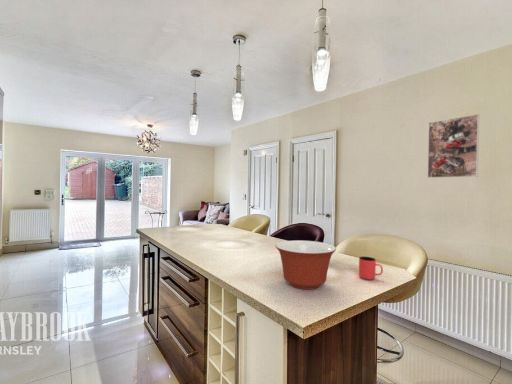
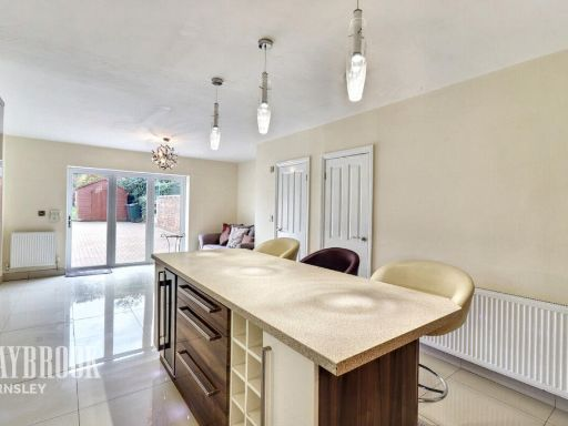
- mixing bowl (304, 264)
- cup (370, 268)
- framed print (451, 148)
